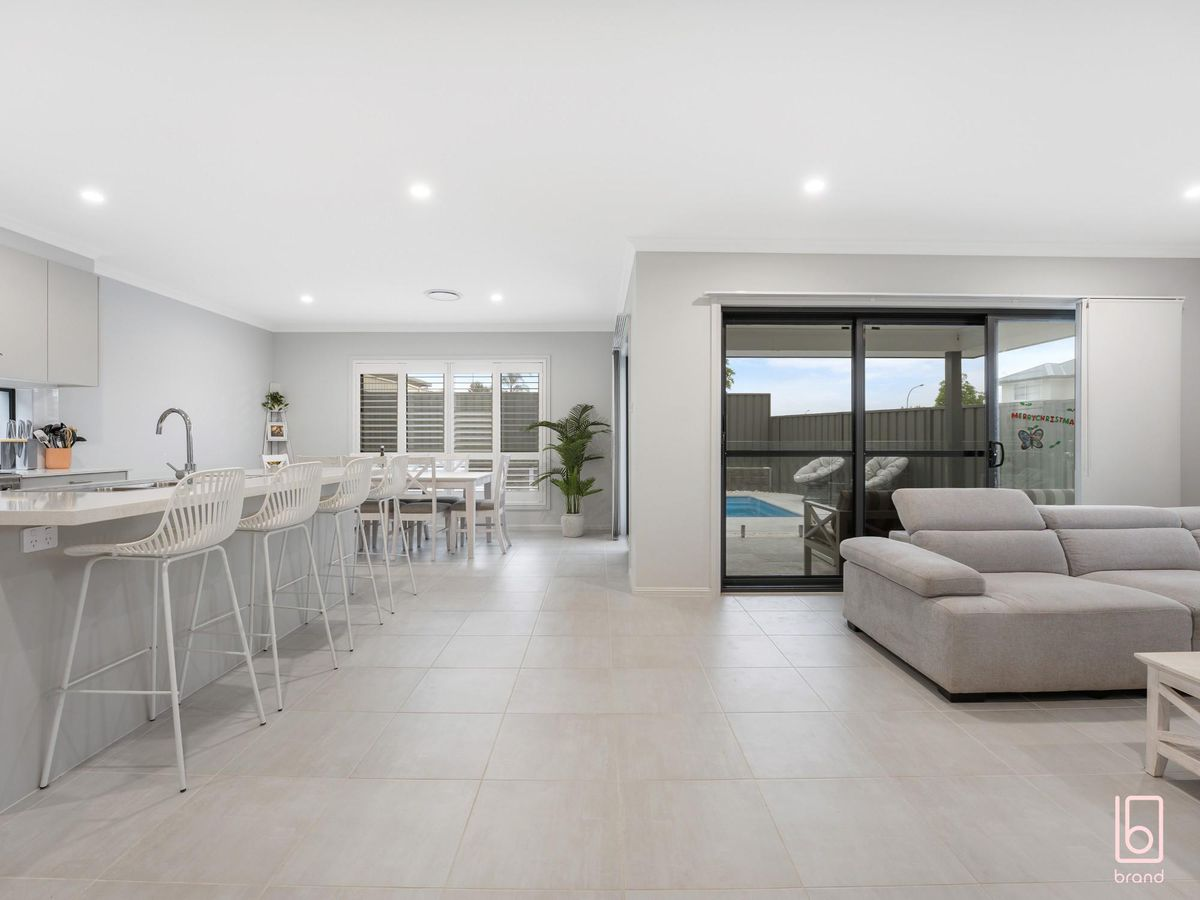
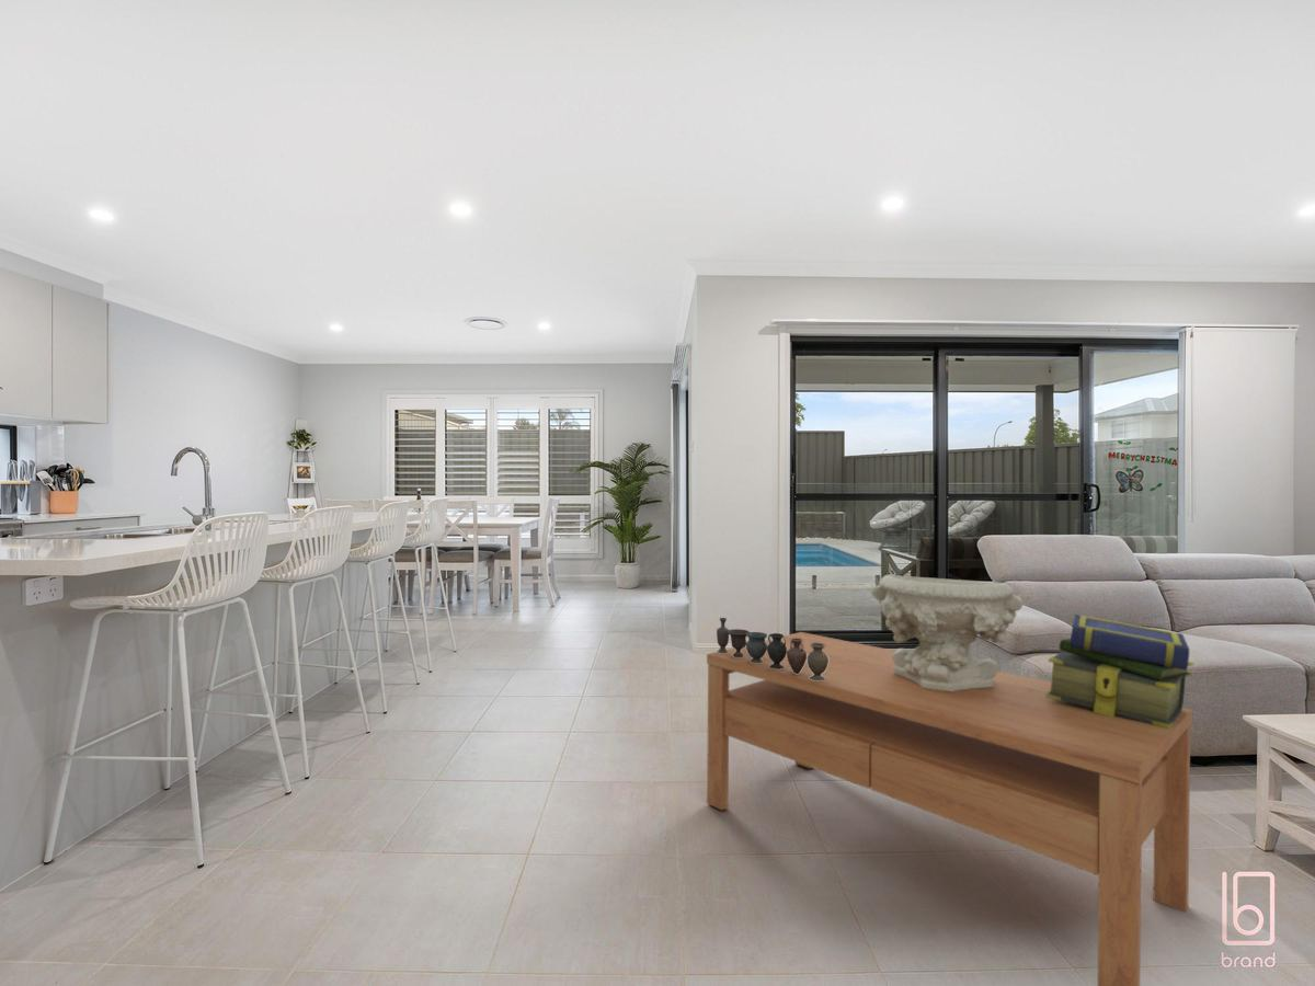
+ vase (767, 645)
+ stack of books (1121, 664)
+ coffee table (915, 763)
+ decorative bowl (936, 628)
